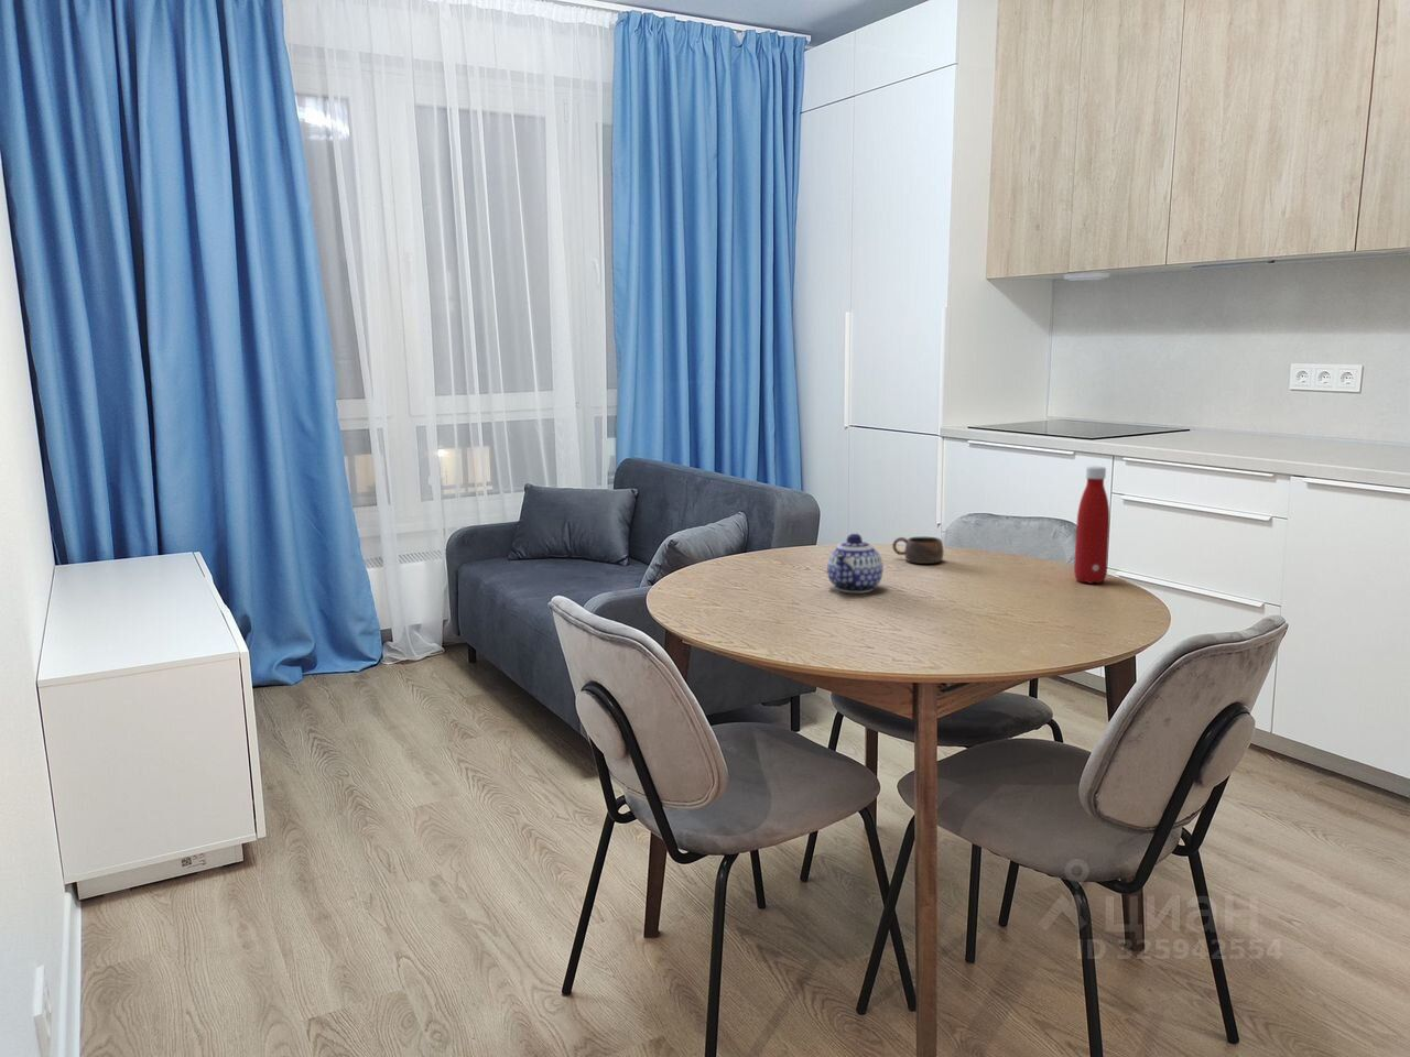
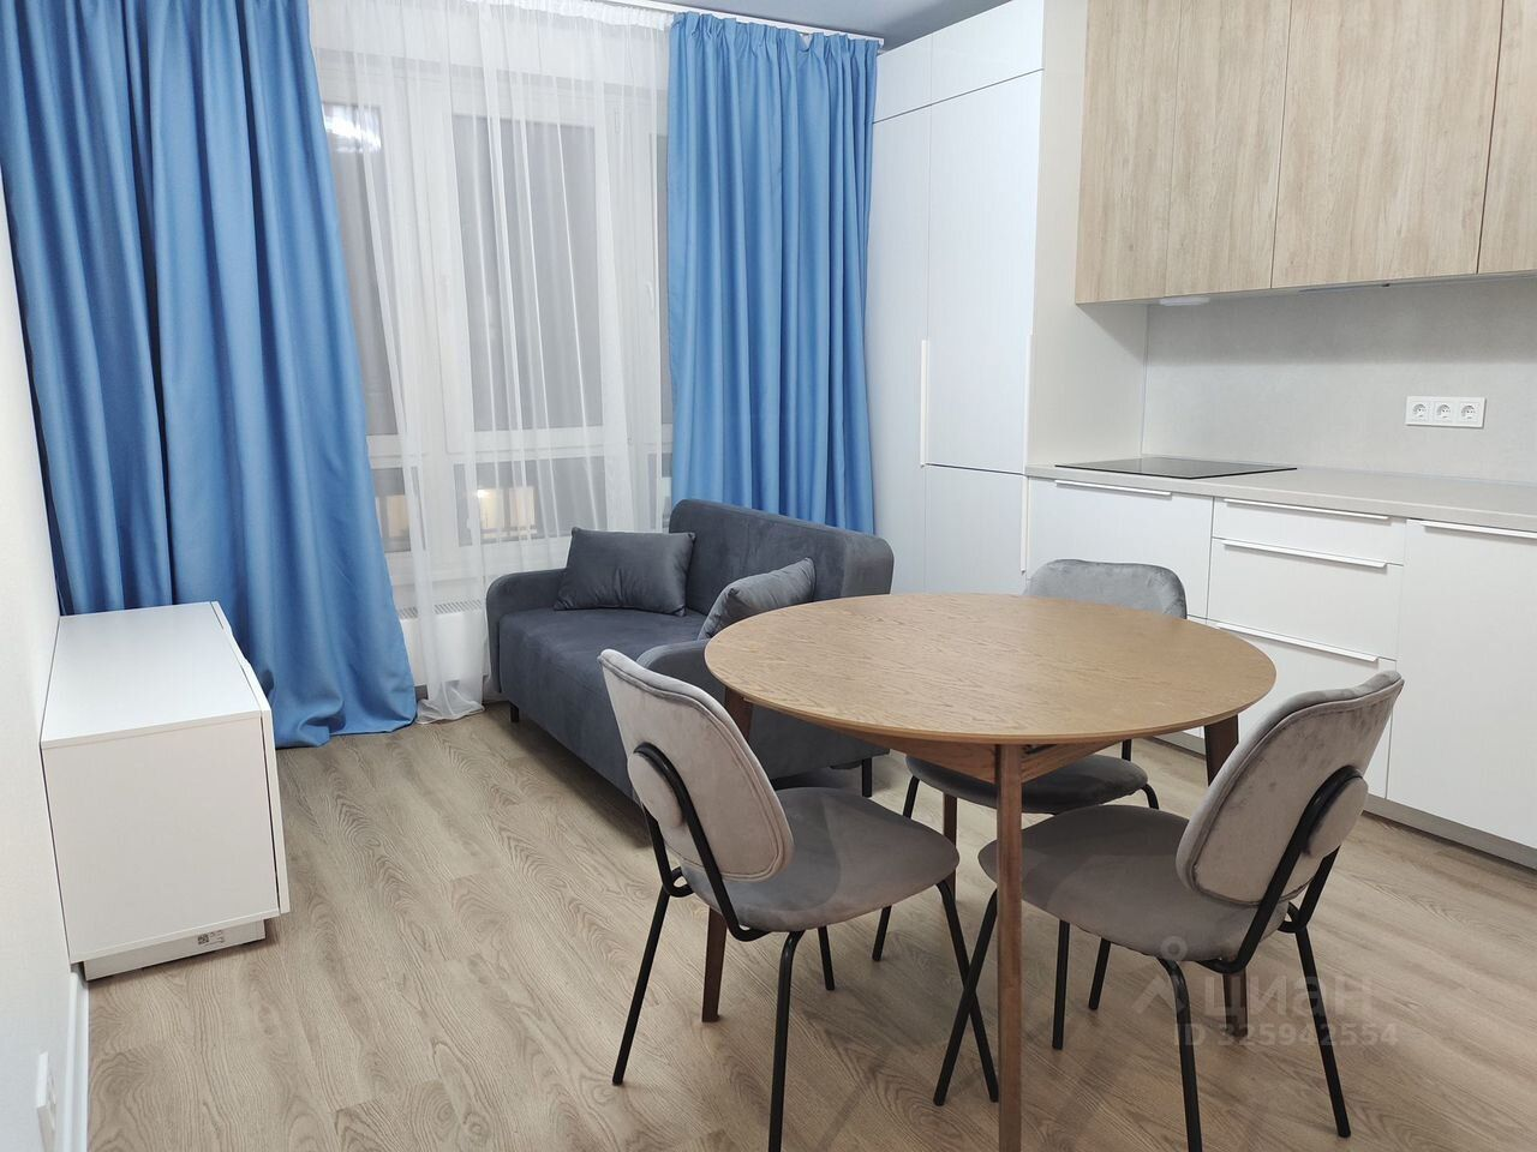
- teapot (854, 562)
- bottle (1092, 524)
- cup (917, 548)
